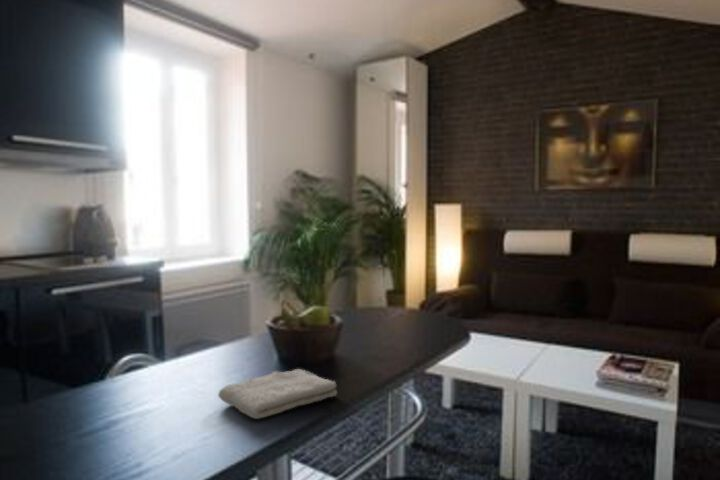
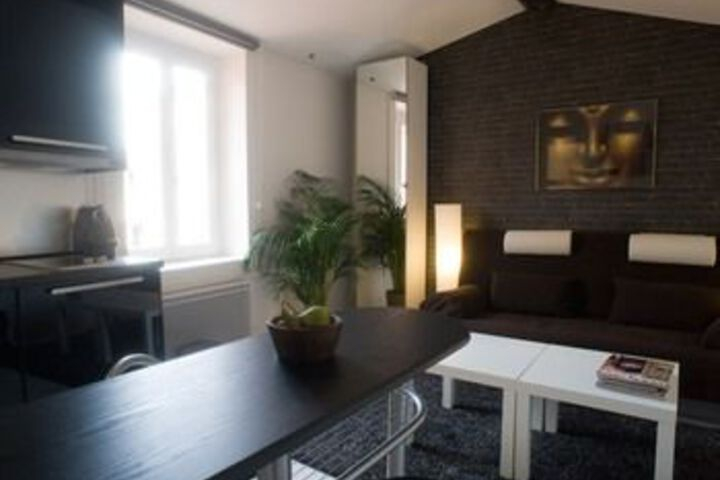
- washcloth (280, 390)
